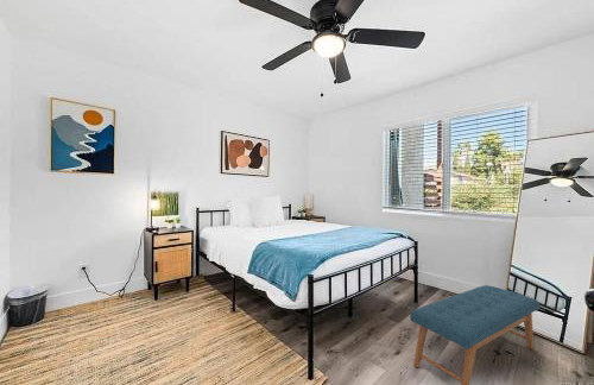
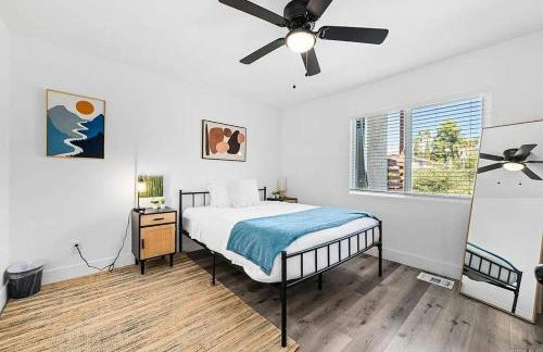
- bench (478, 328)
